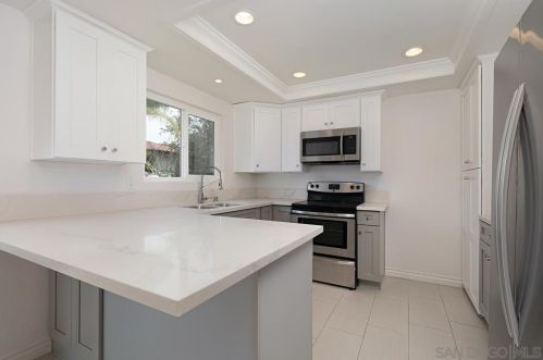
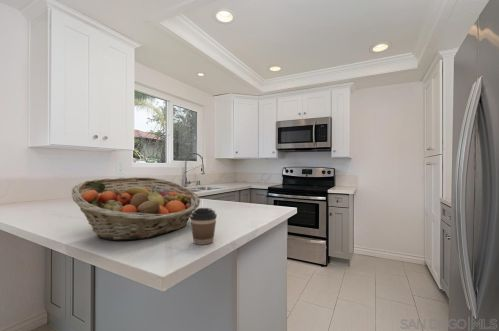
+ coffee cup (203, 224)
+ fruit basket (143, 203)
